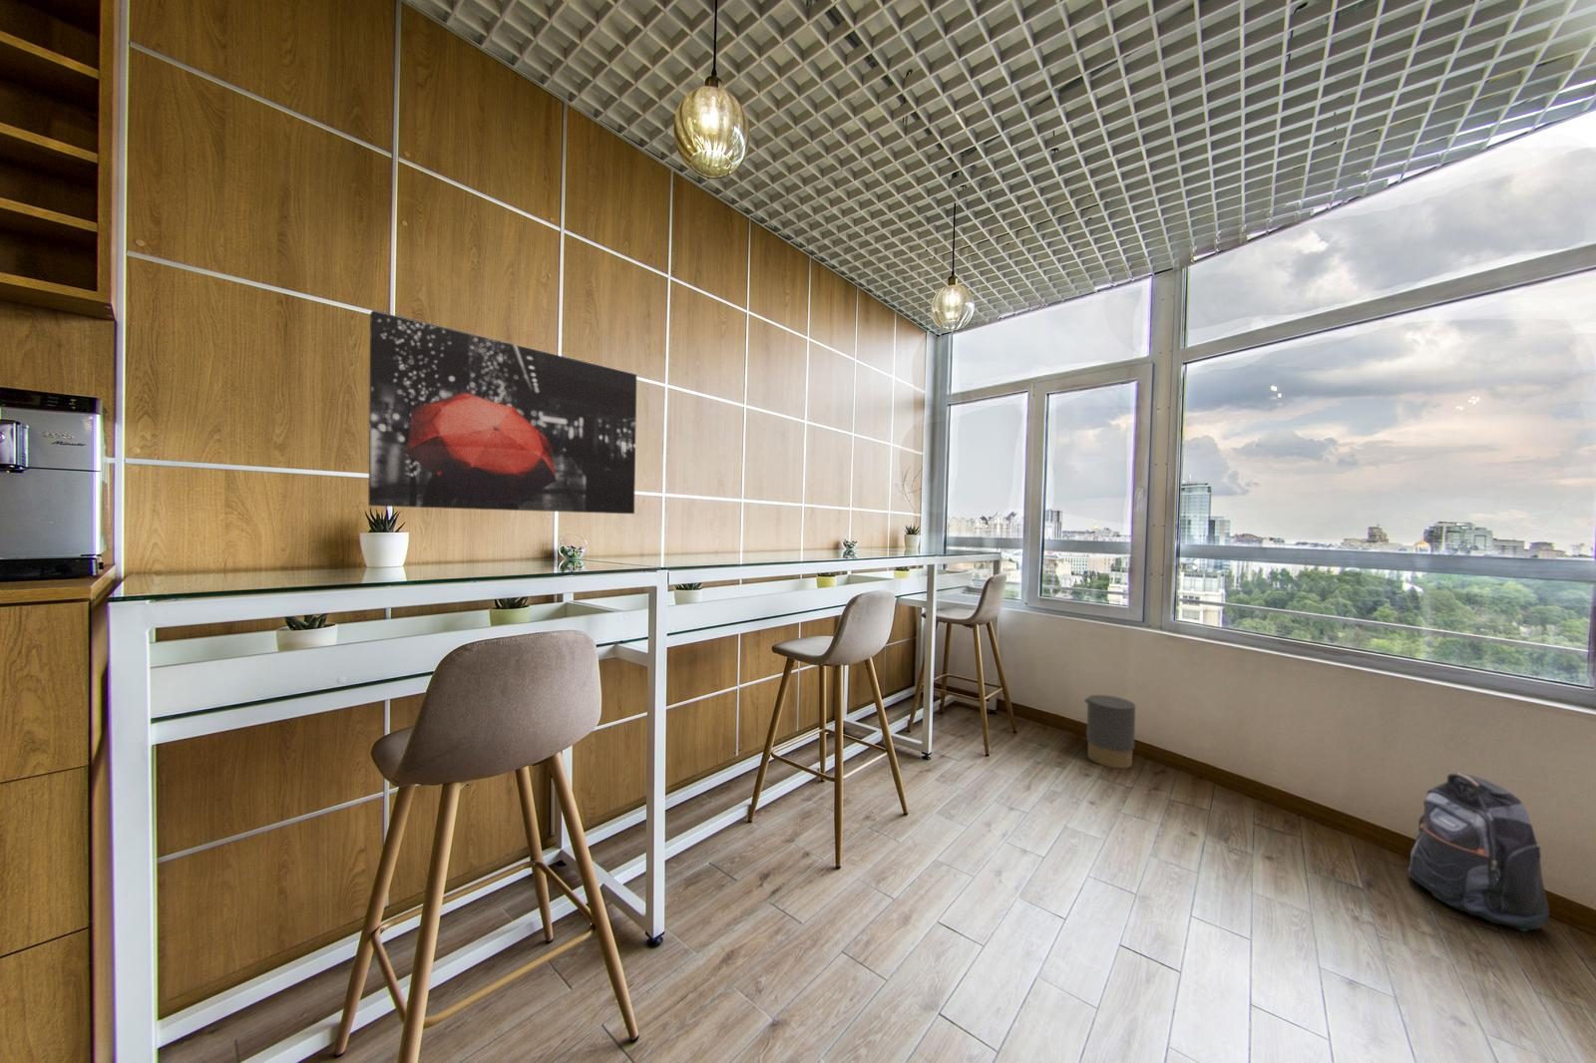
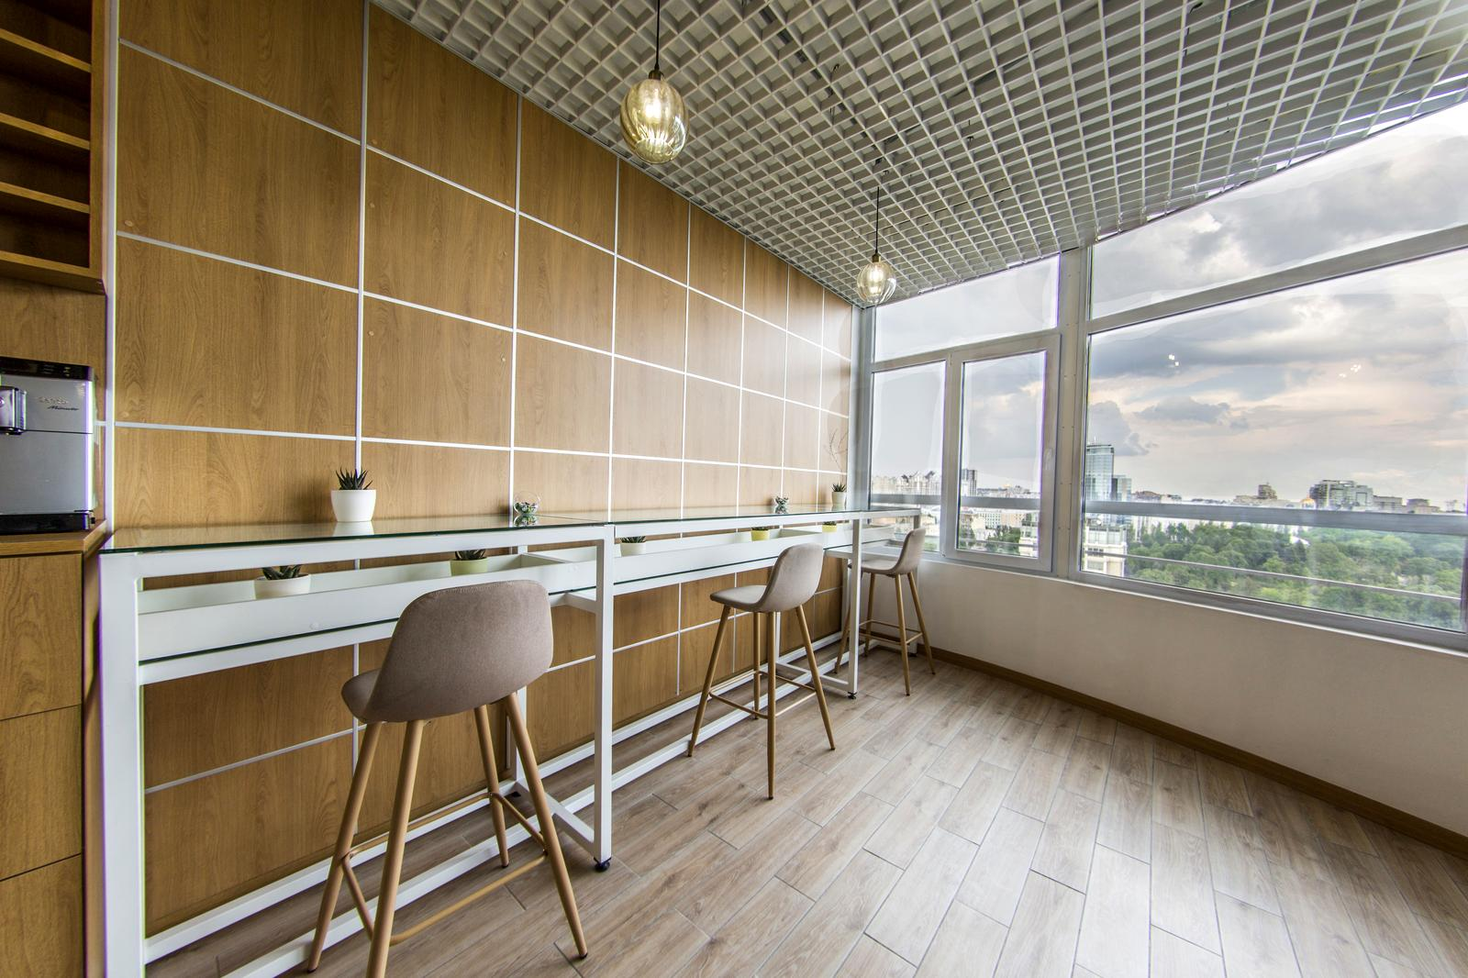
- backpack (1475, 839)
- trash can (1108, 727)
- wall art (523, 428)
